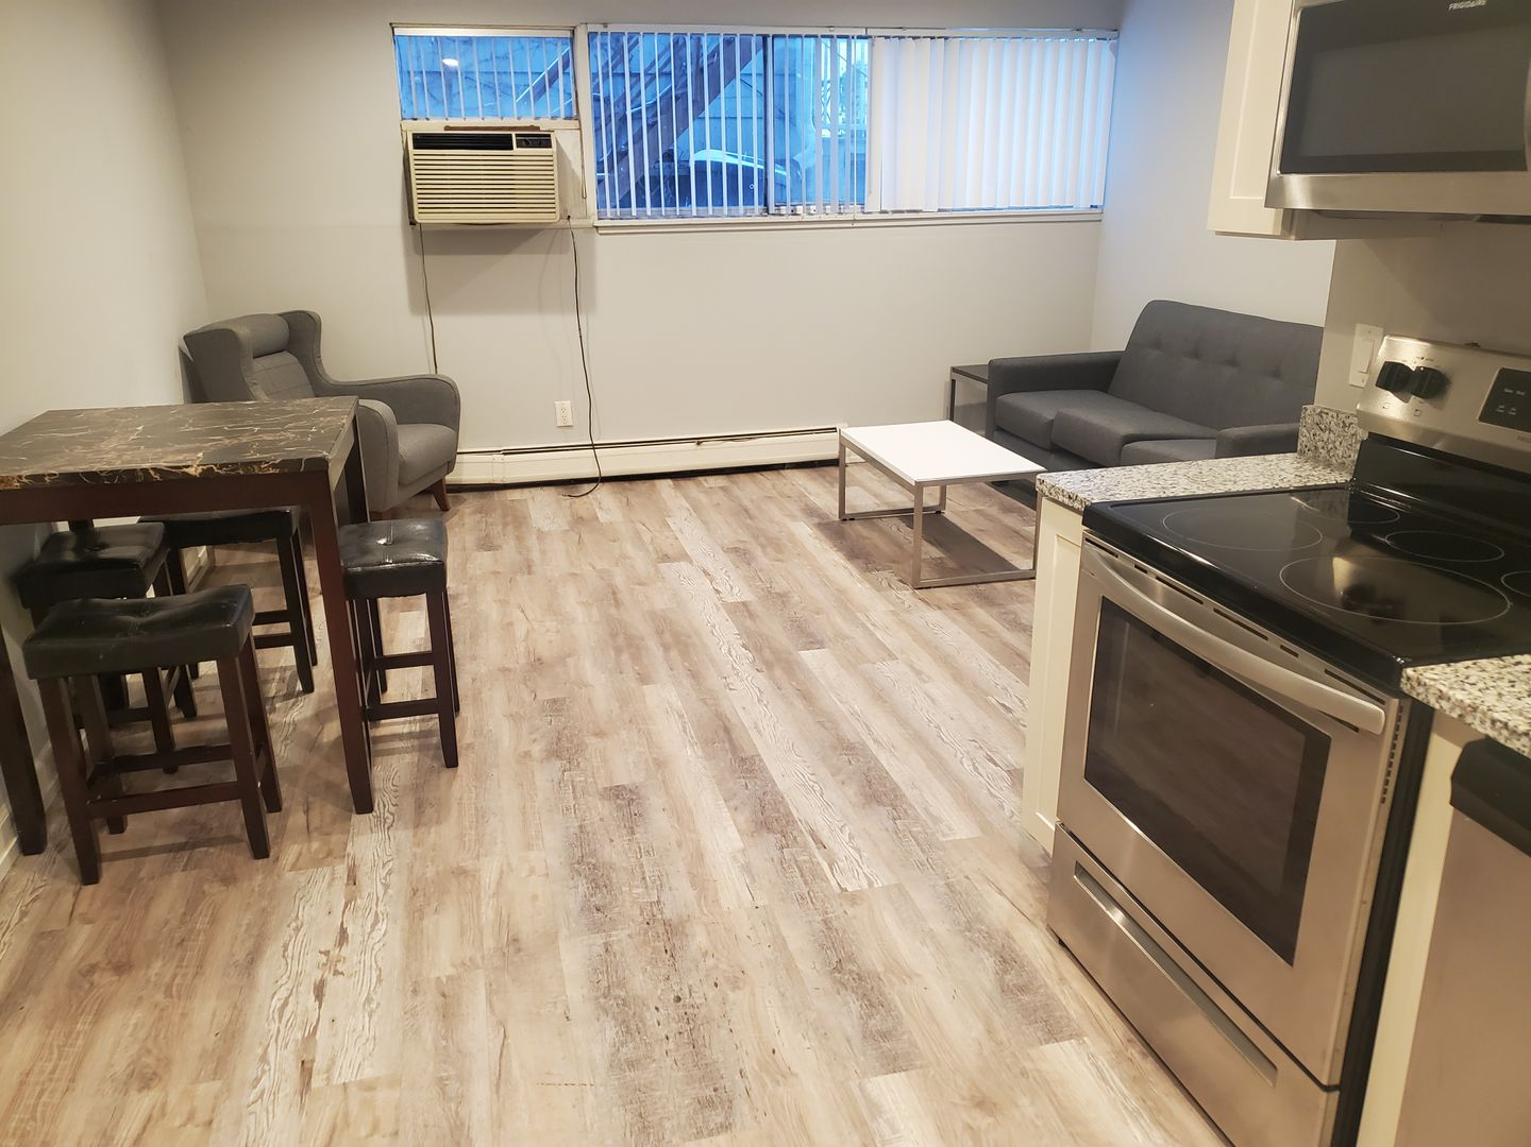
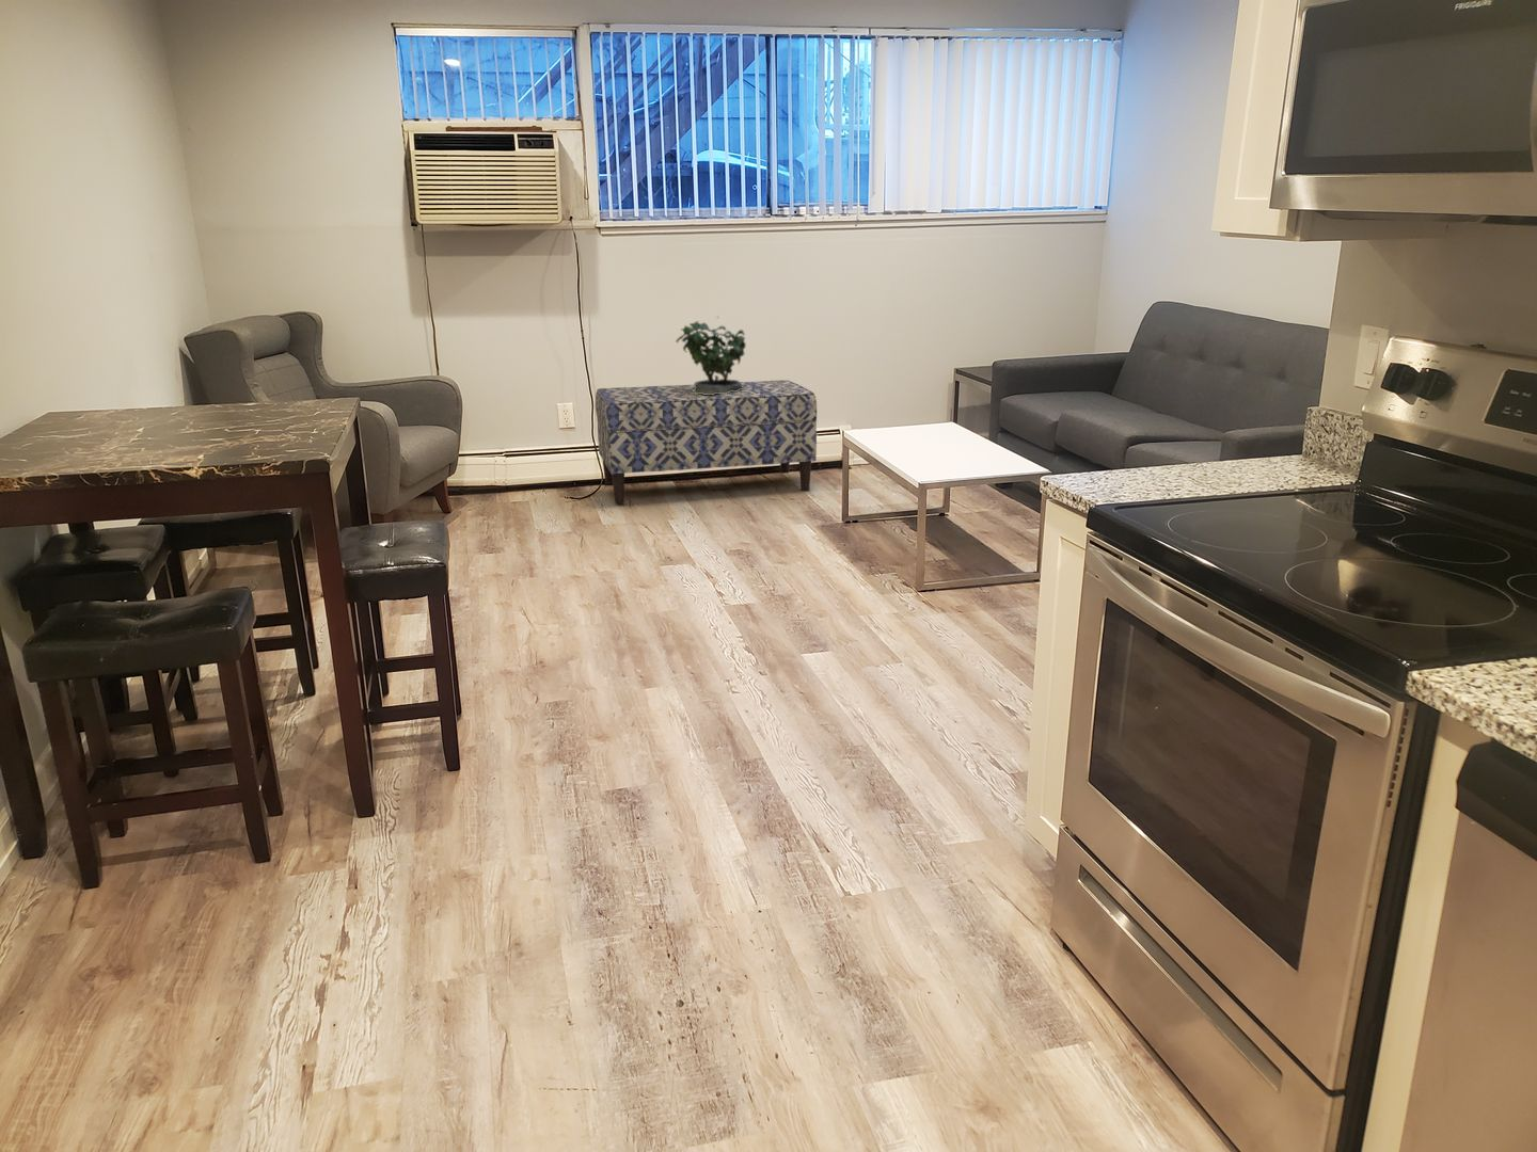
+ potted plant (712, 353)
+ bench (704, 439)
